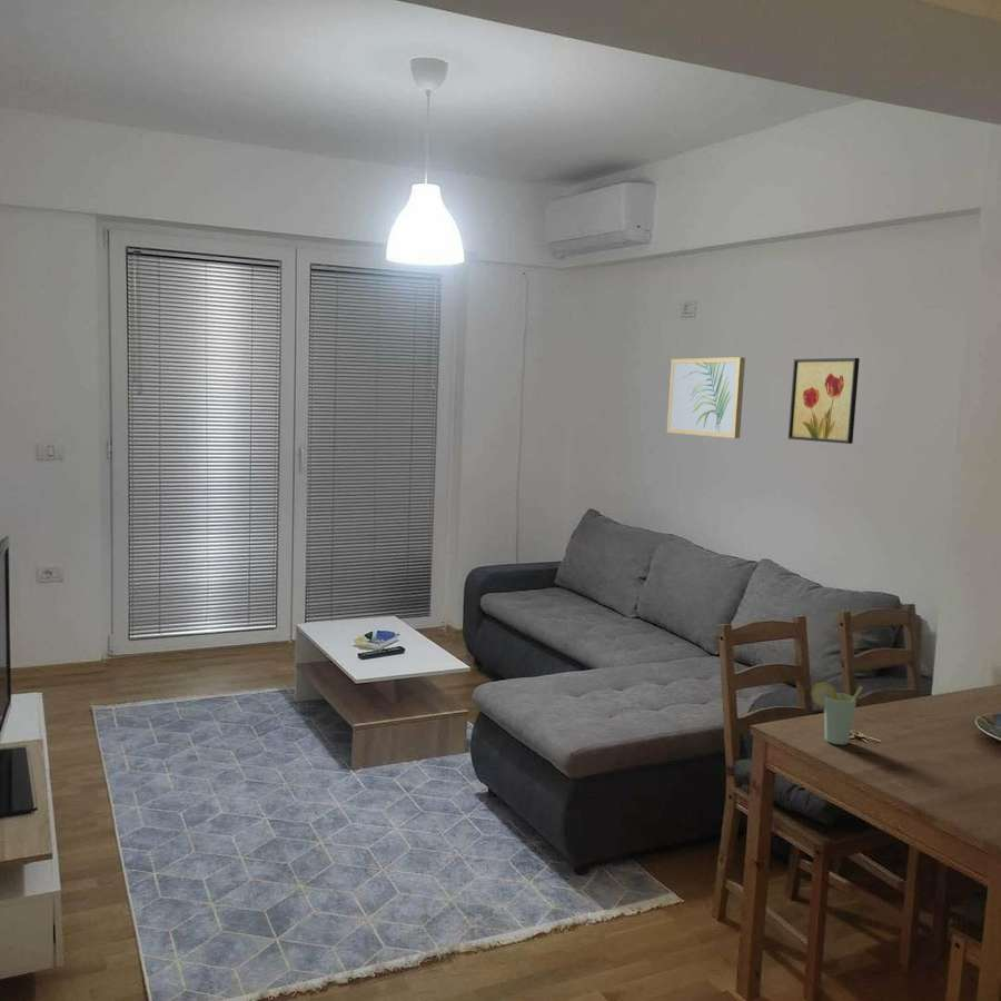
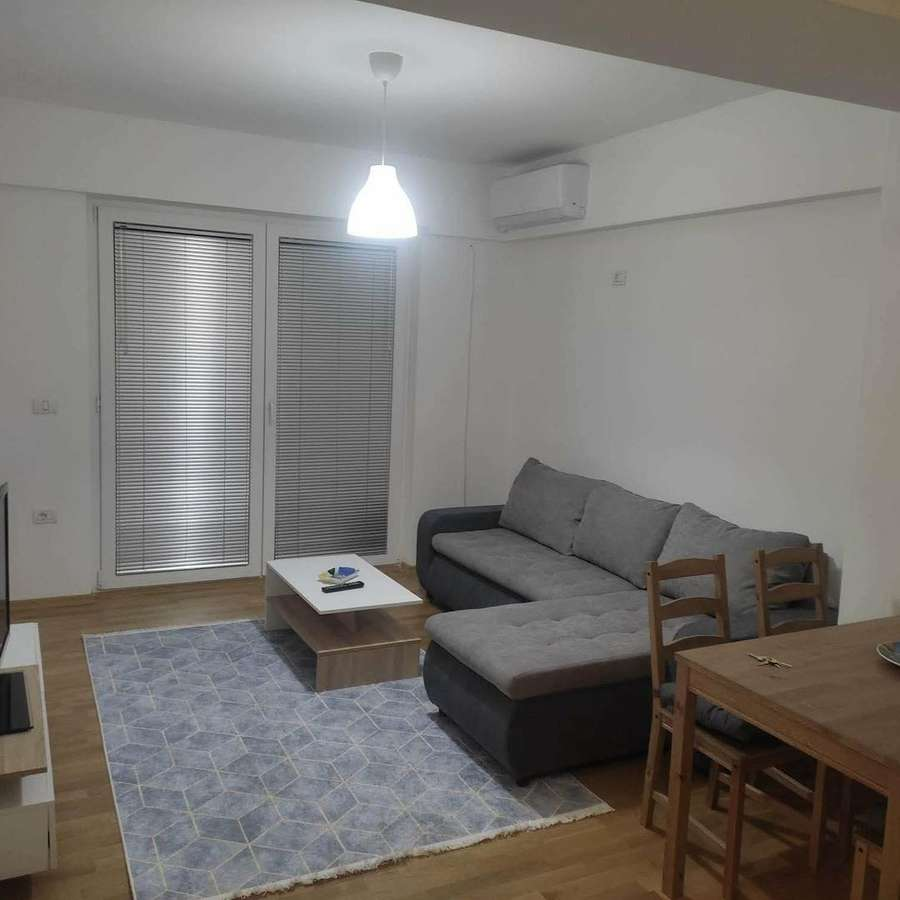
- wall art (704, 396)
- cup (834, 711)
- wall art (823, 399)
